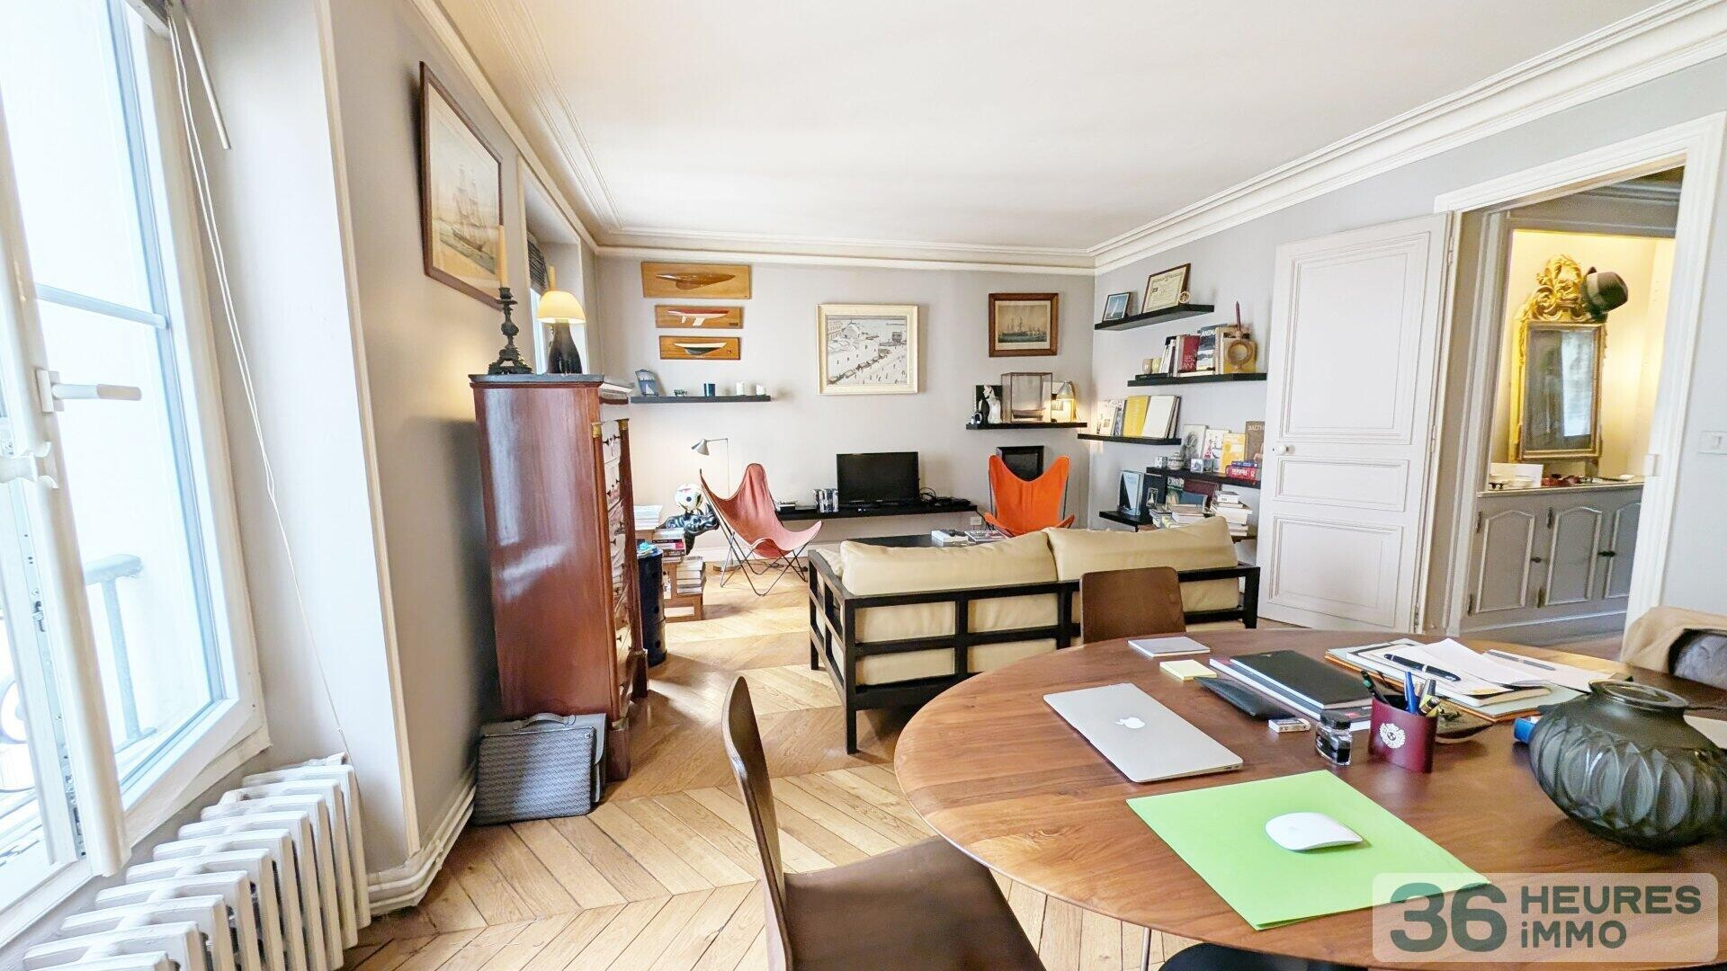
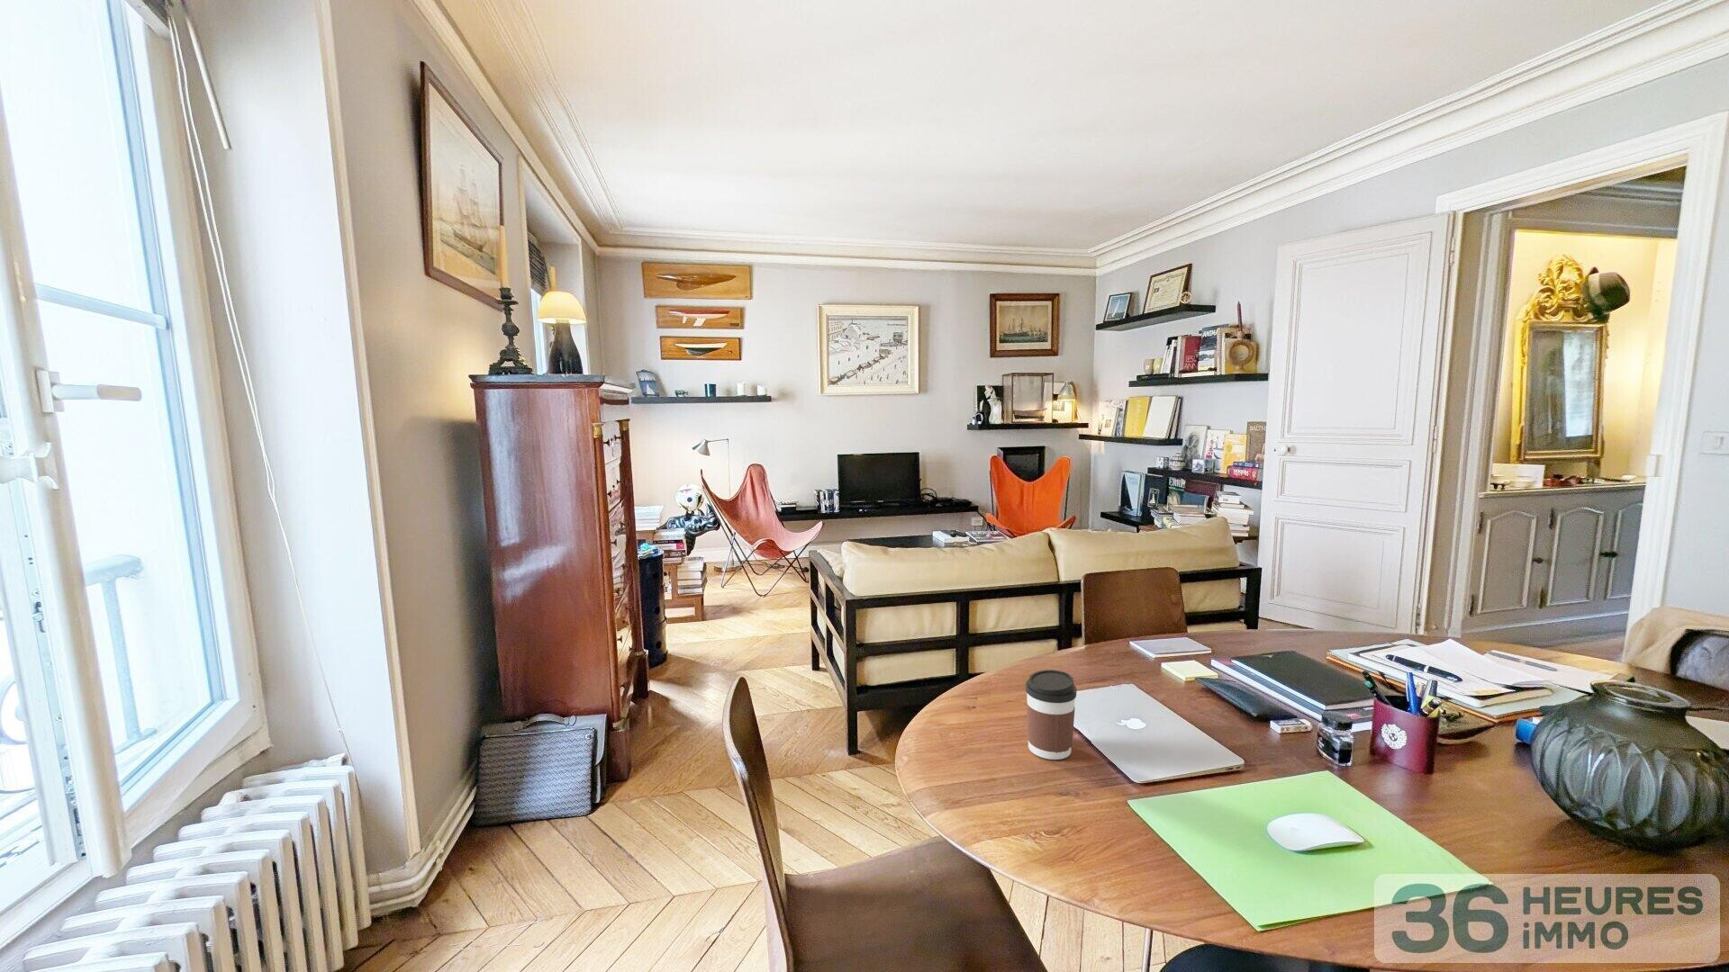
+ coffee cup (1050, 713)
